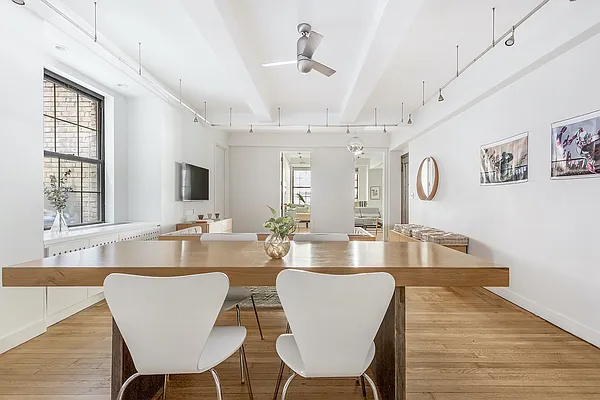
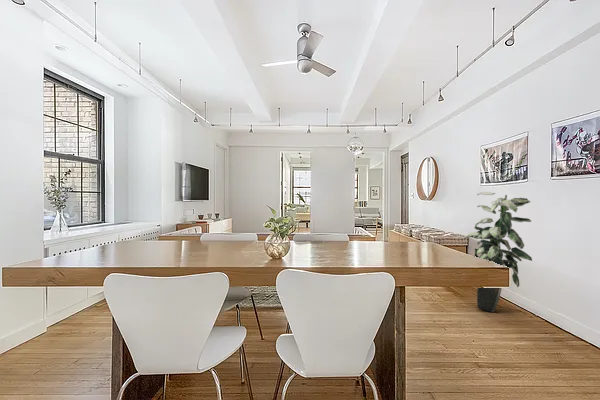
+ indoor plant (493, 250)
